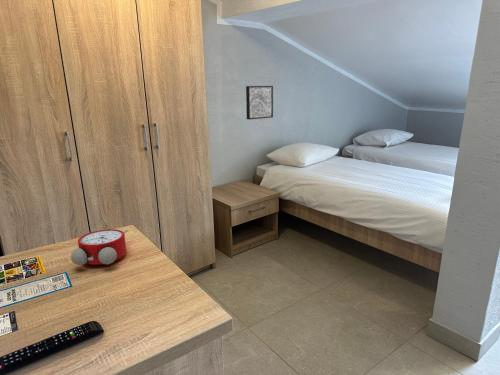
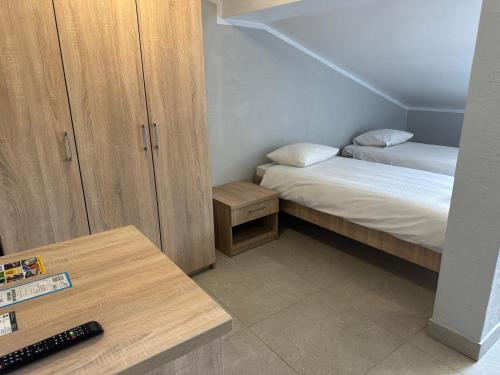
- alarm clock (102, 246)
- wall art (259, 102)
